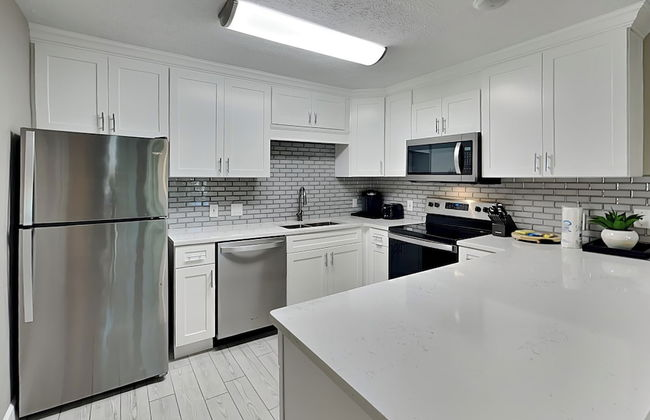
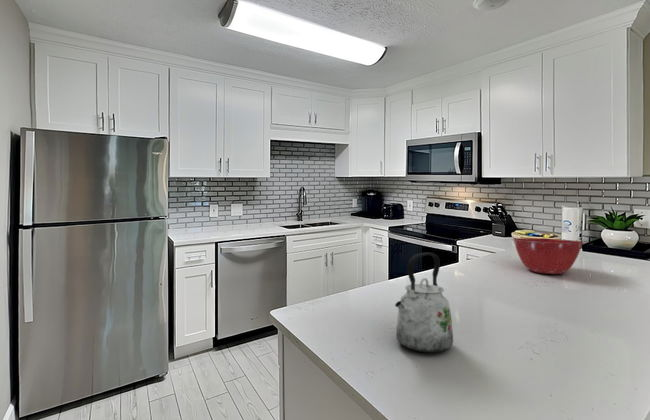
+ kettle (418, 301)
+ mixing bowl (546, 255)
